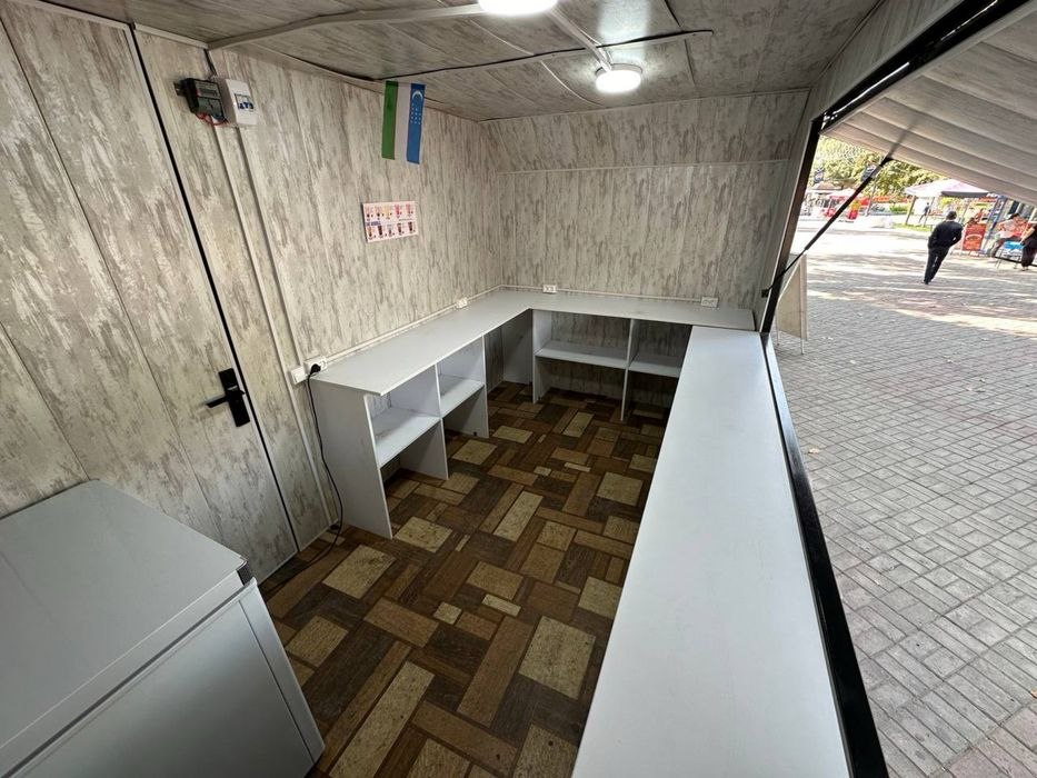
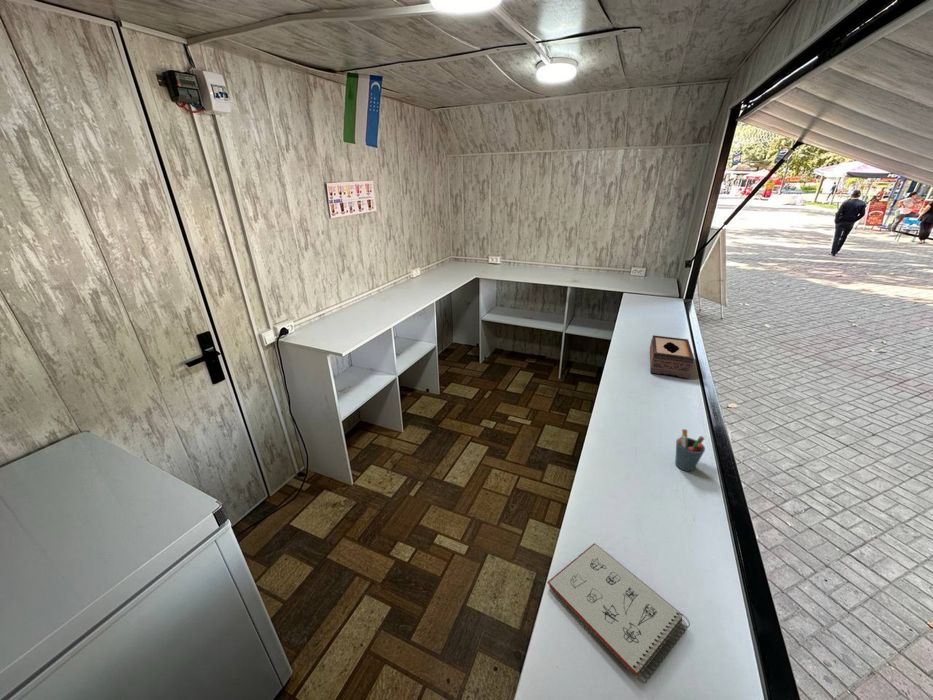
+ tissue box (669, 355)
+ pen holder (688, 449)
+ notepad (614, 600)
